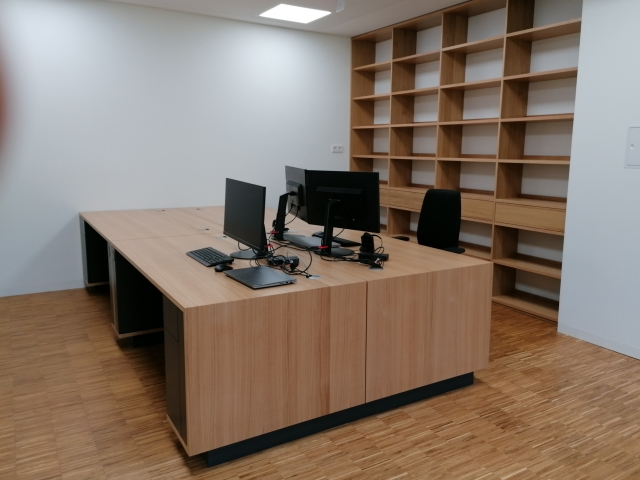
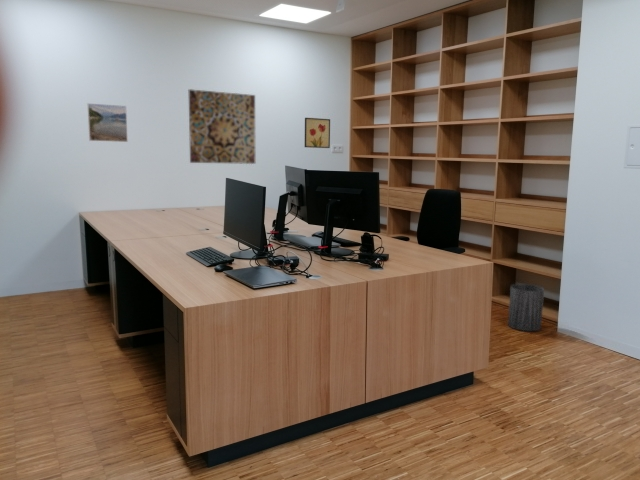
+ wall art (317, 133)
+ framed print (107, 123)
+ trash can (525, 307)
+ wall art (223, 128)
